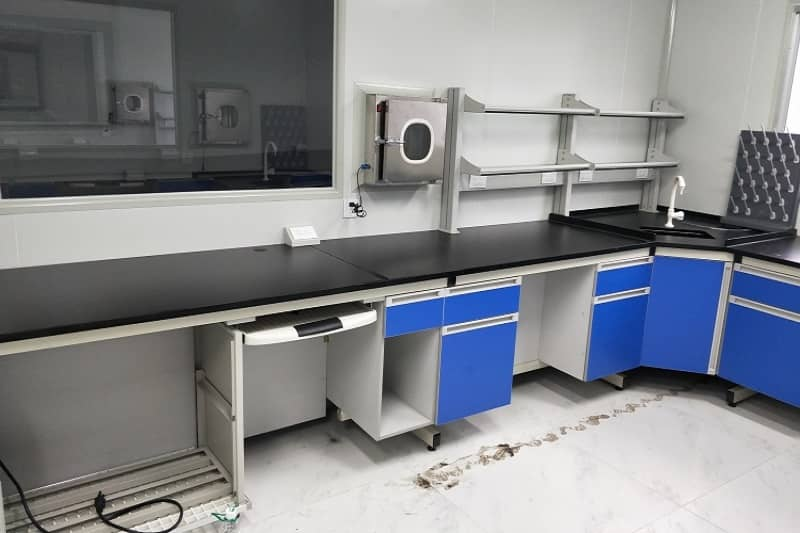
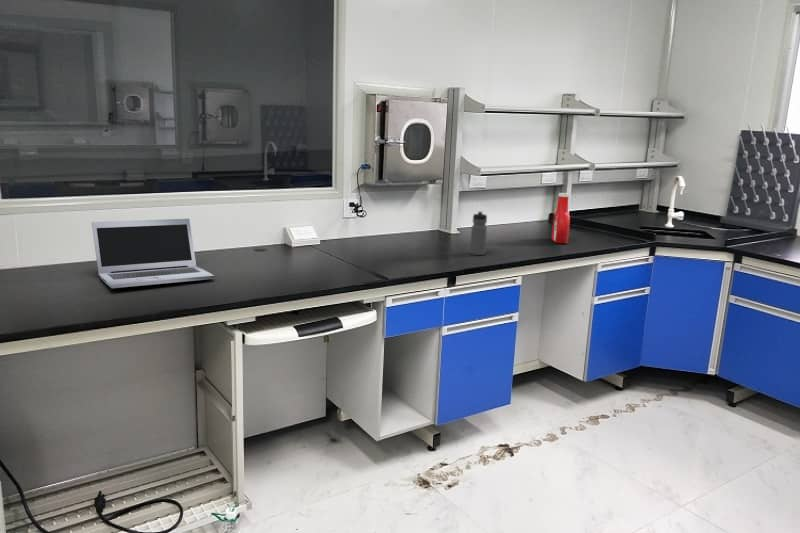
+ soap bottle (561, 217)
+ water bottle (478, 232)
+ laptop (153, 251)
